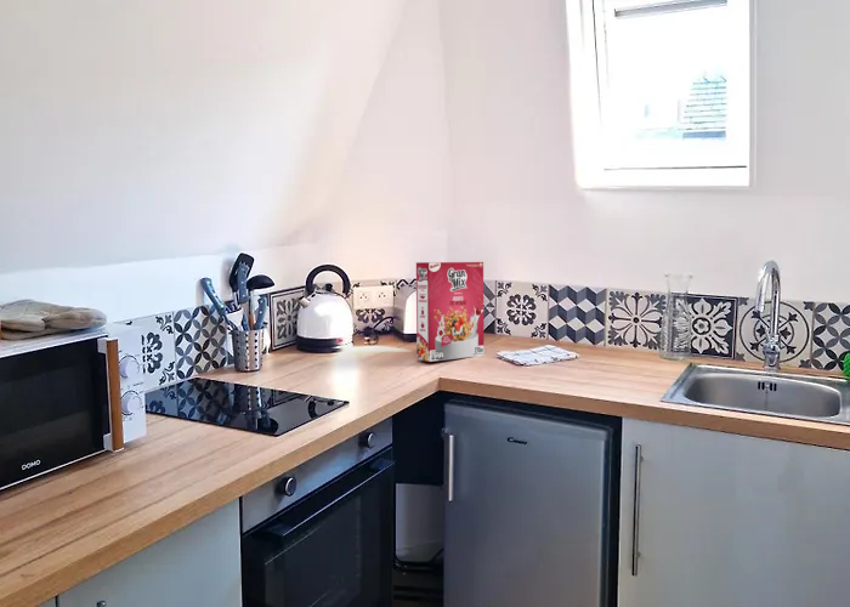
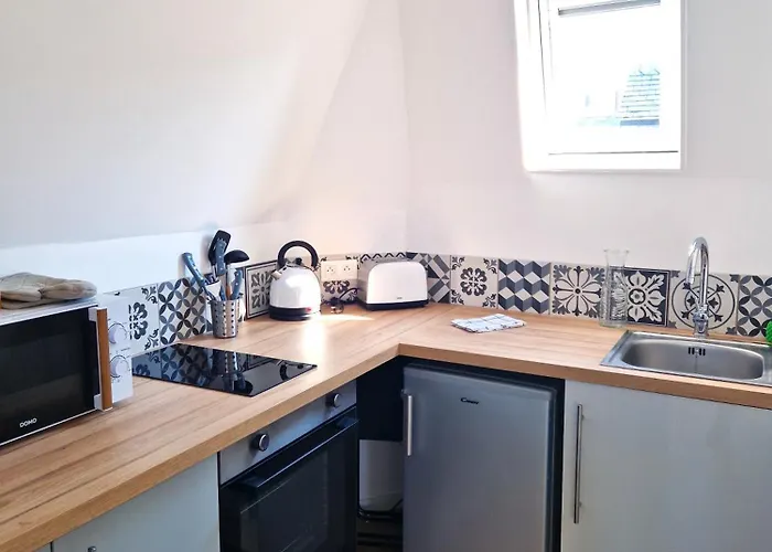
- cereal box (450, 310)
